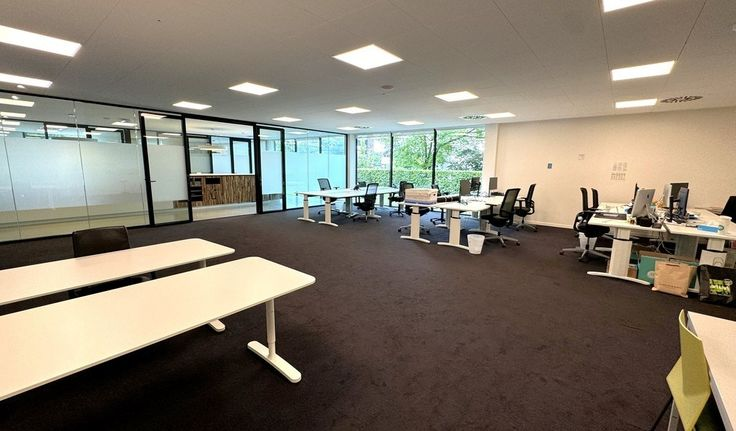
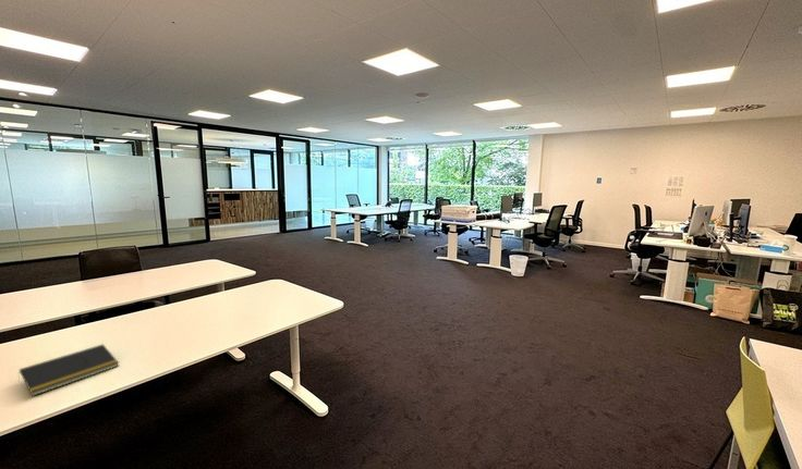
+ notepad (71, 367)
